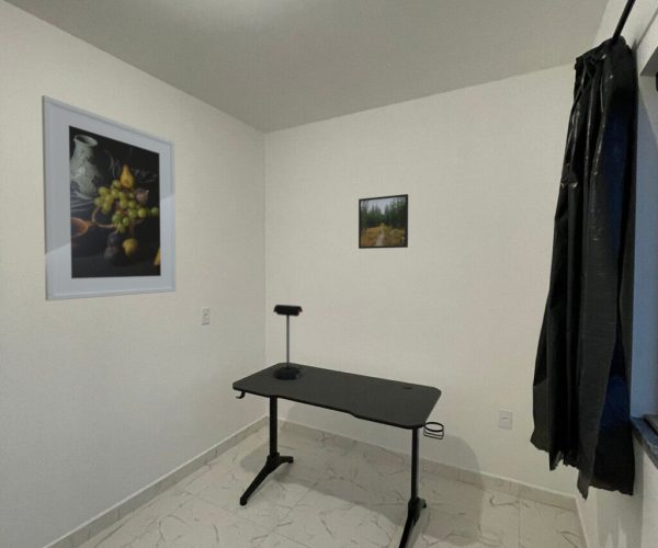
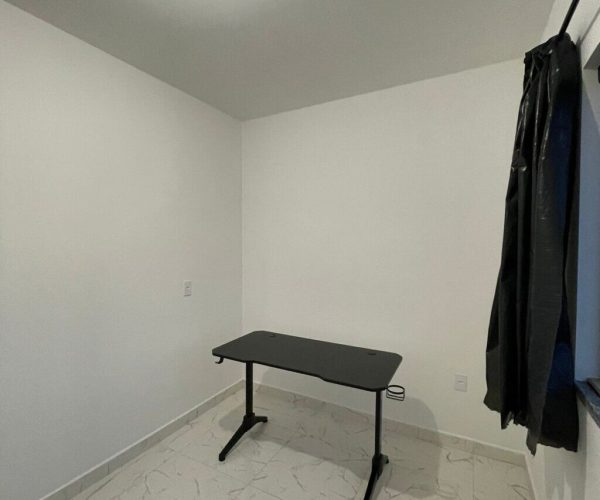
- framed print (382, 222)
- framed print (118, 209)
- mailbox (287, 340)
